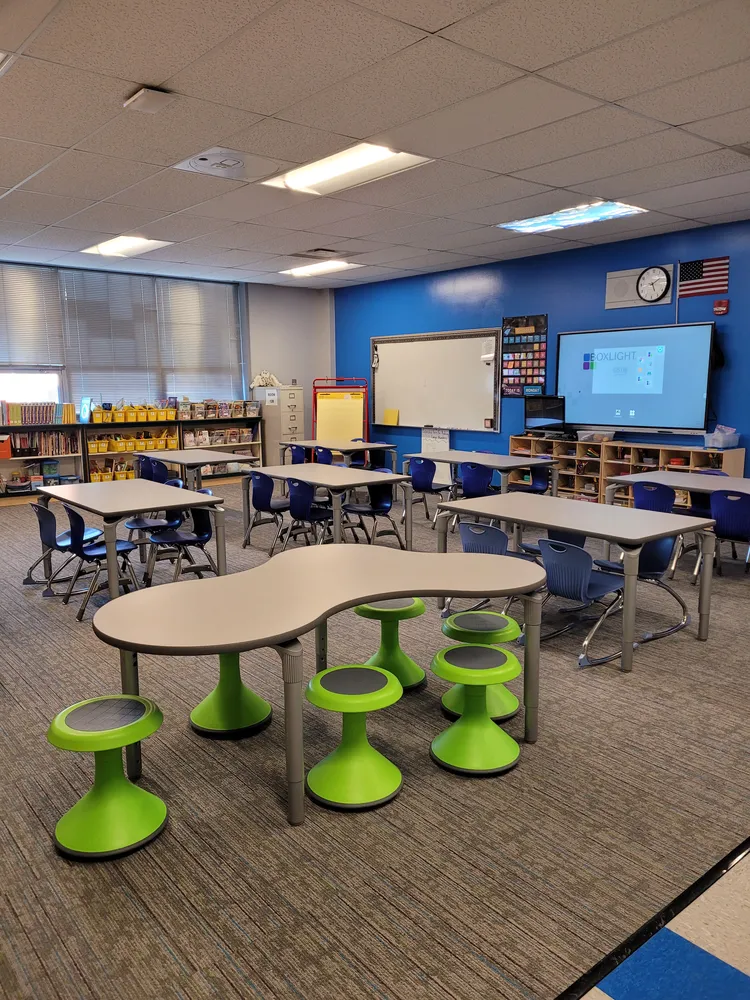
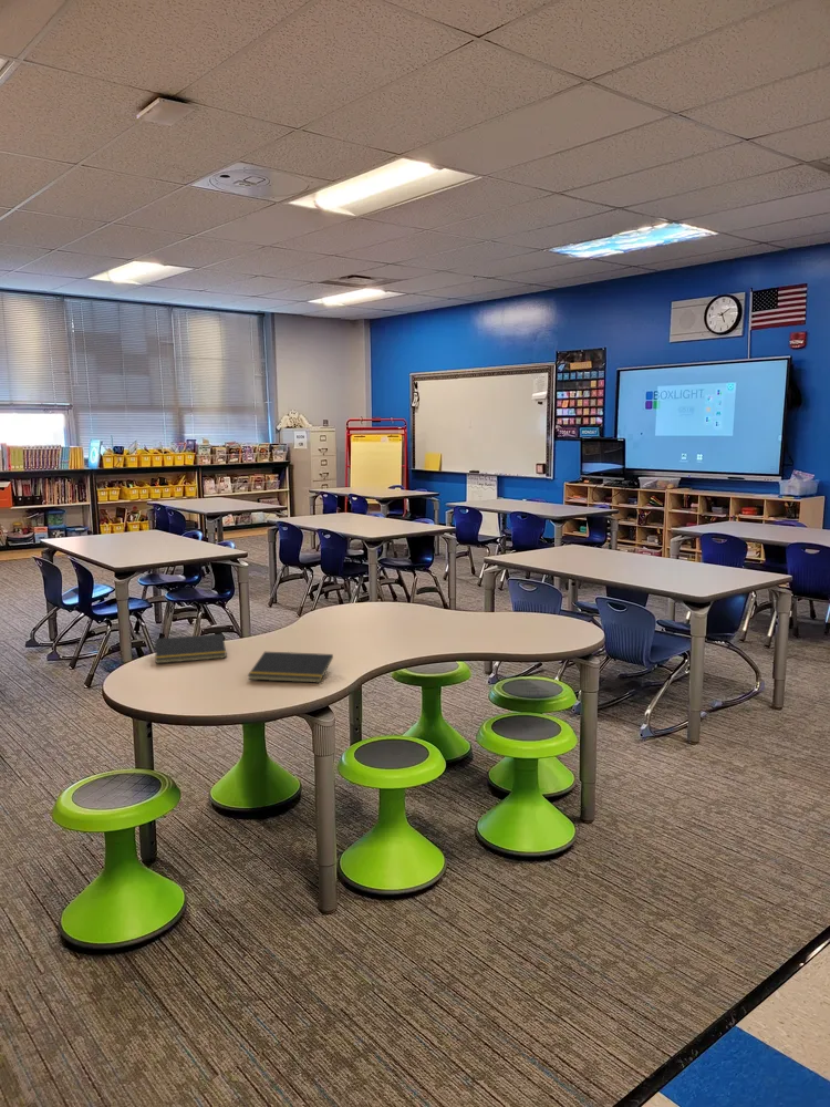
+ notepad (190, 648)
+ notepad (291, 666)
